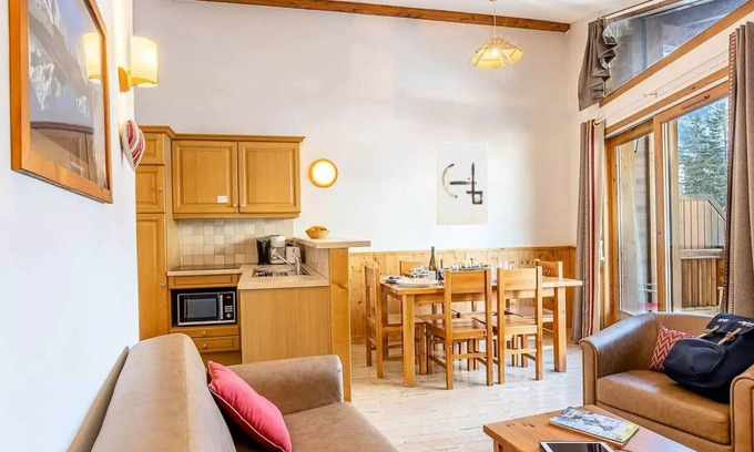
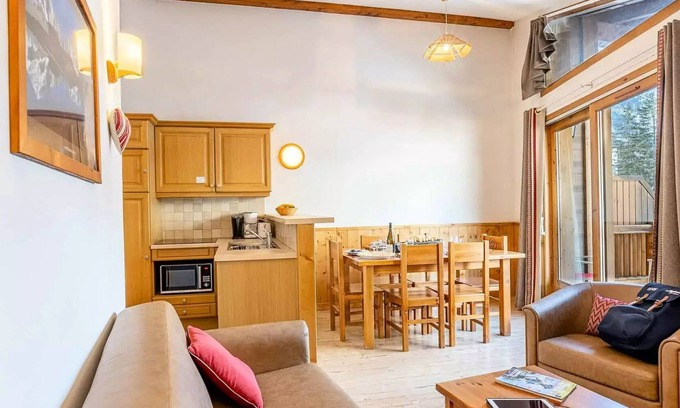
- wall art (461, 184)
